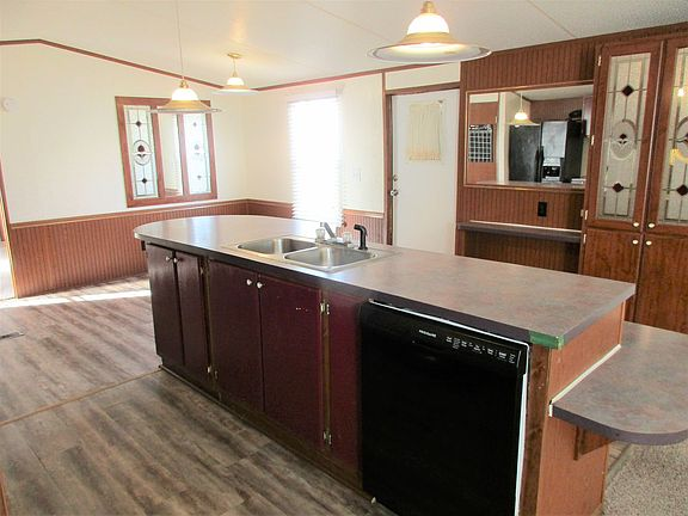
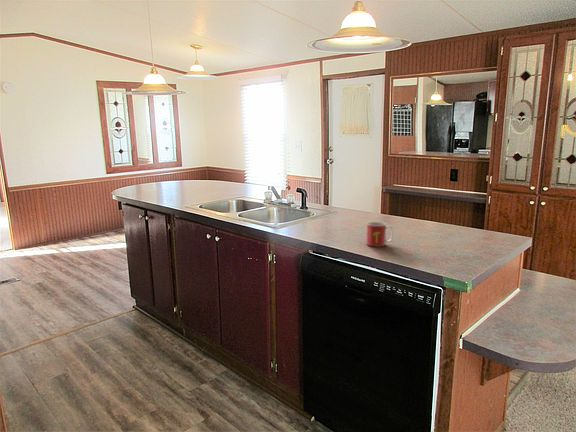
+ mug (379, 234)
